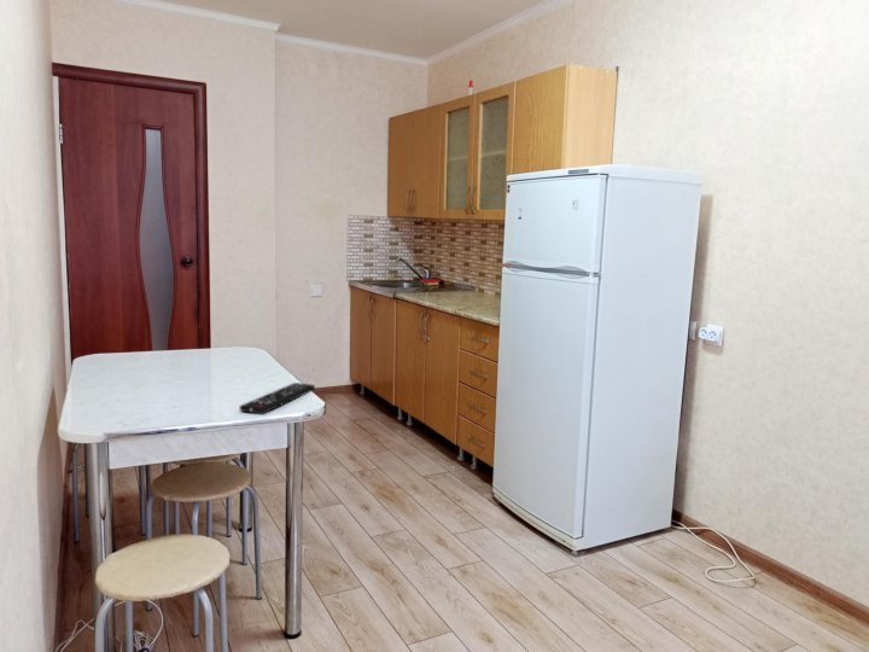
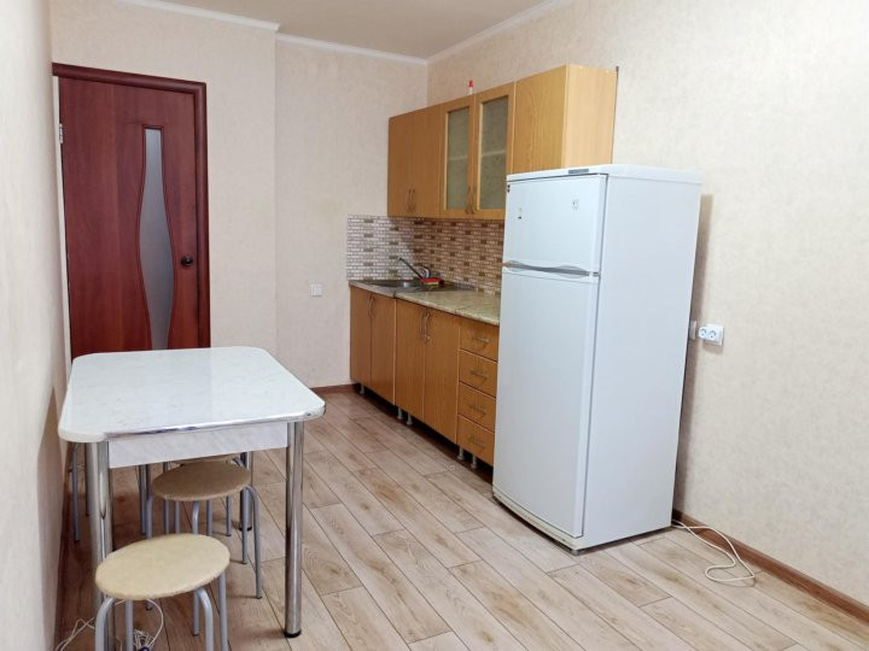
- remote control (279, 396)
